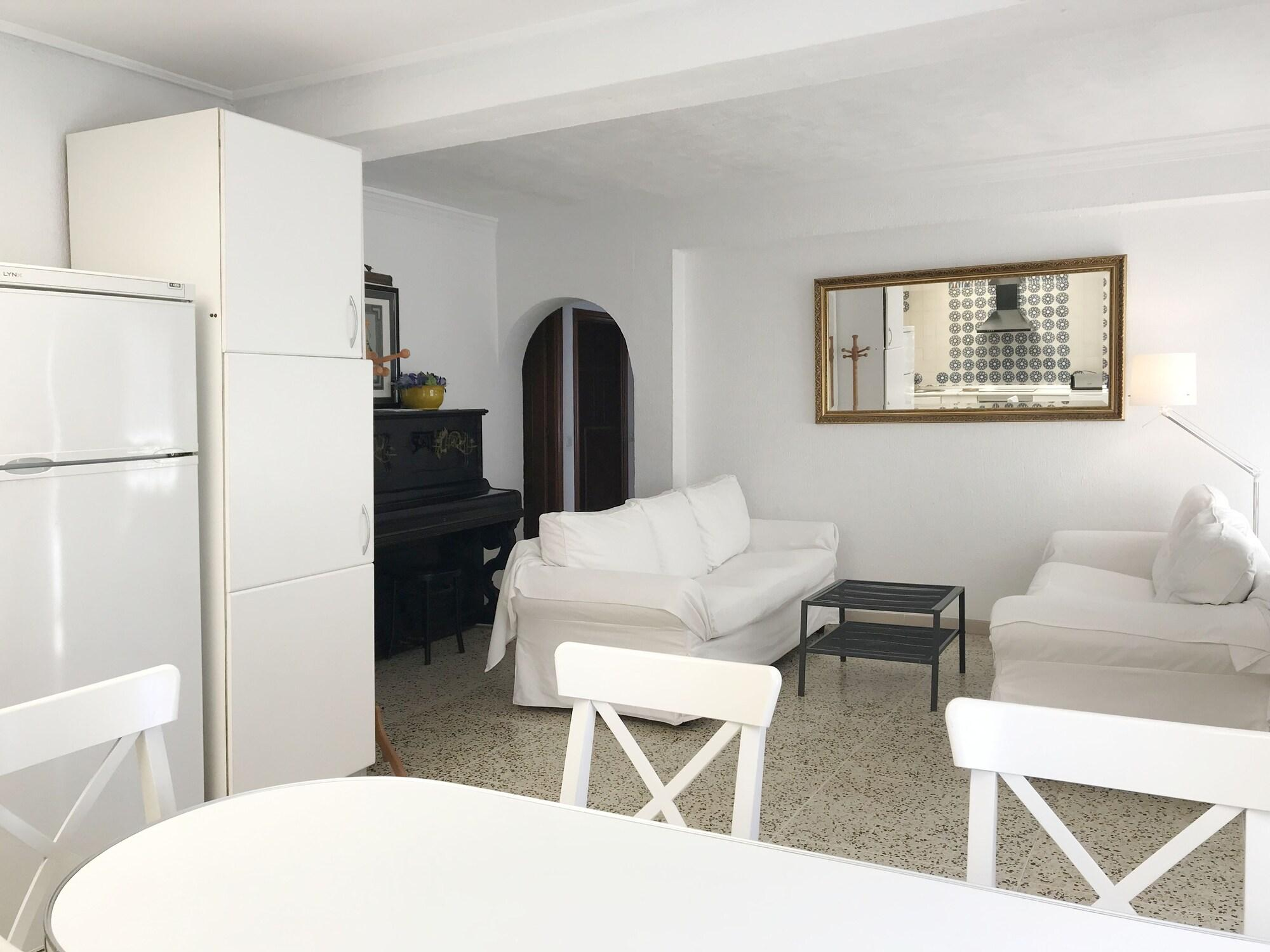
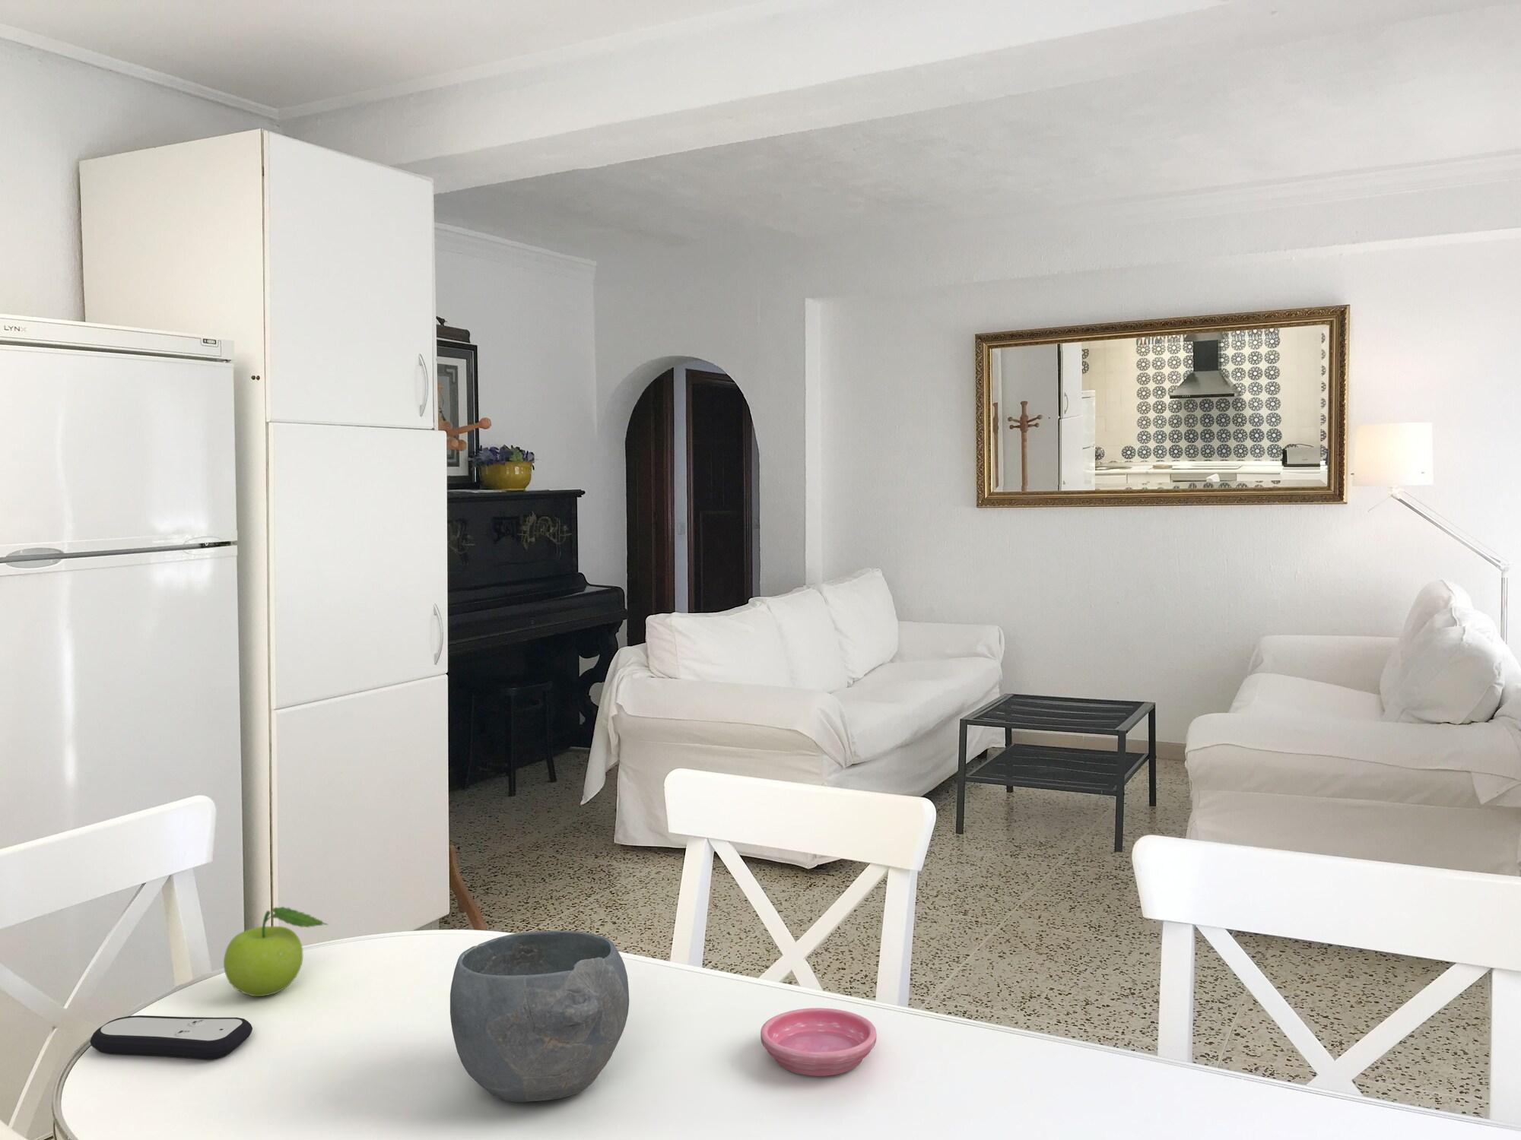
+ remote control (170, 1035)
+ bowl (540, 1017)
+ fruit (278, 950)
+ saucer (818, 1043)
